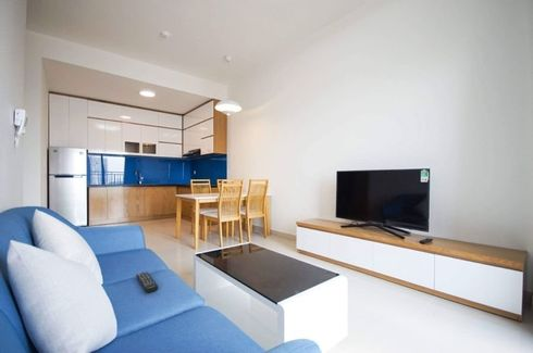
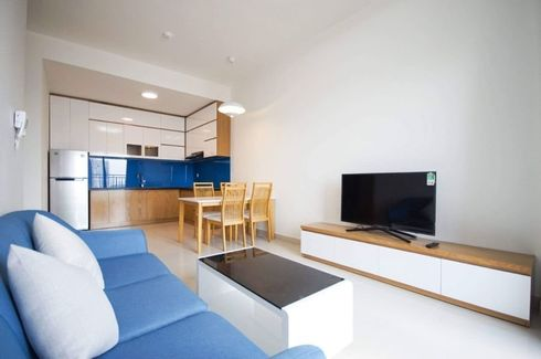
- remote control (146, 281)
